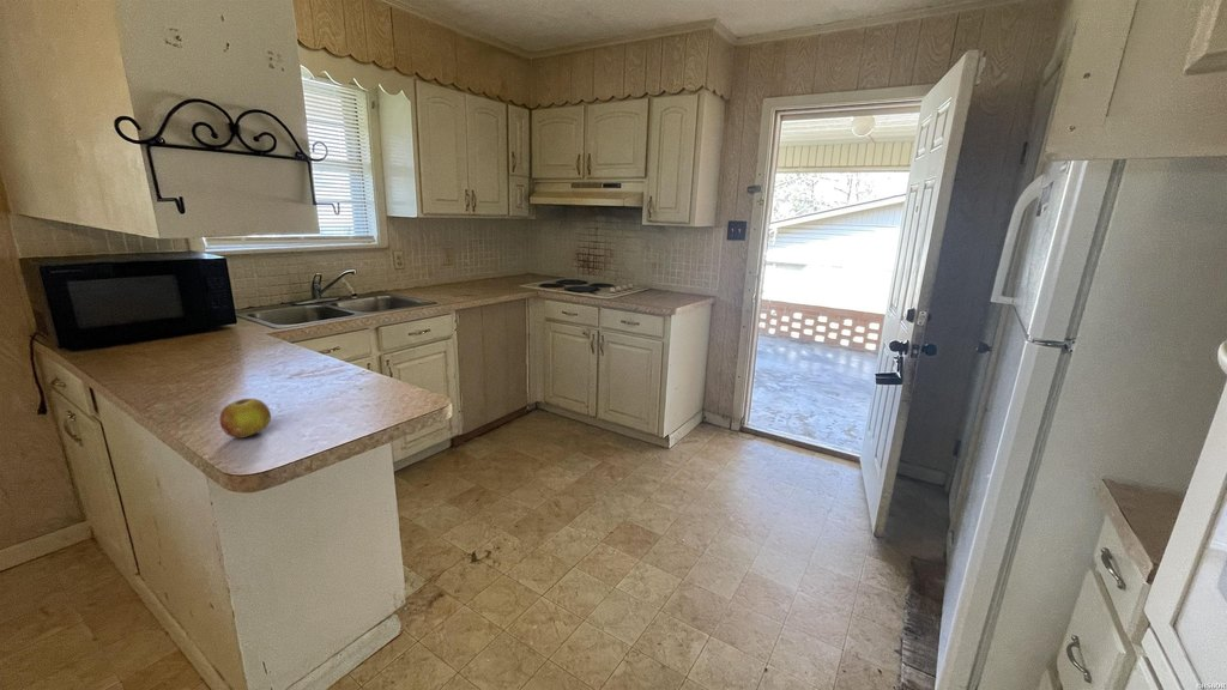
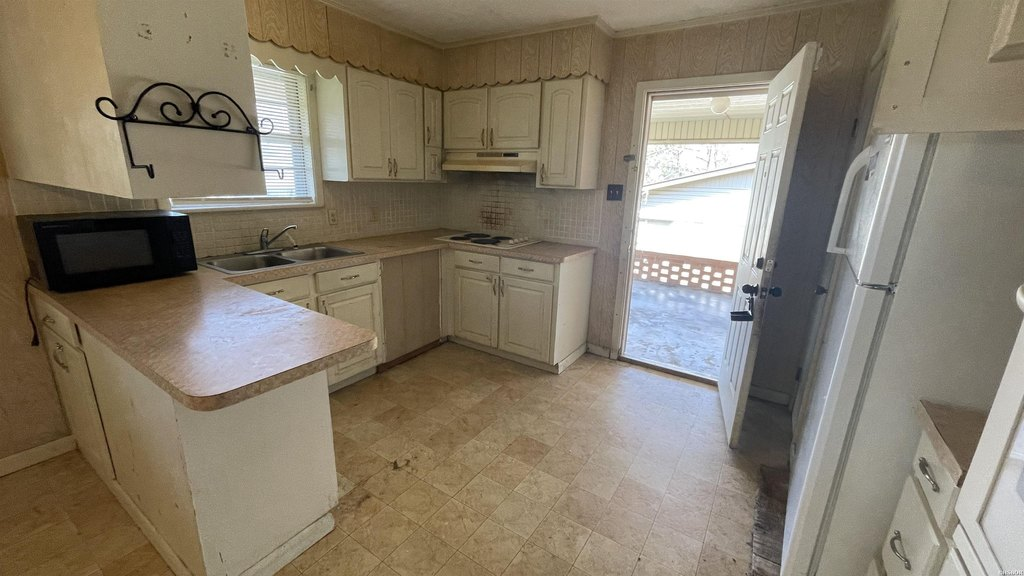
- fruit (246, 417)
